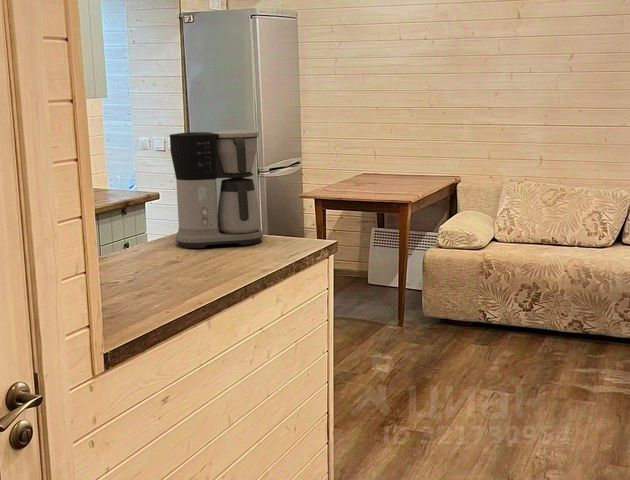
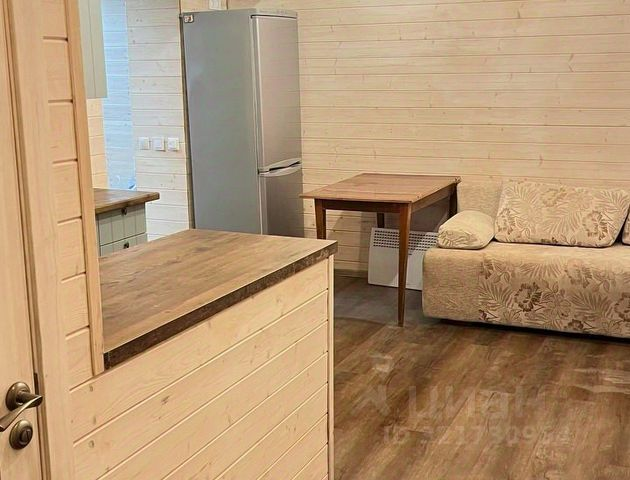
- coffee maker (216, 188)
